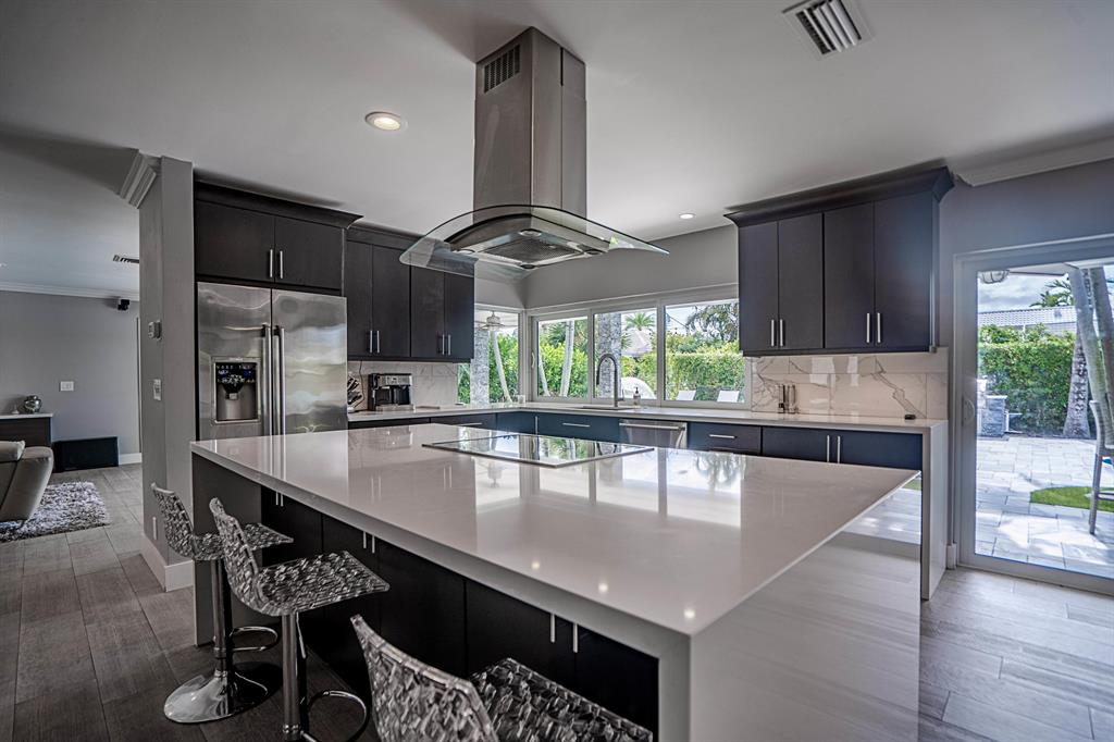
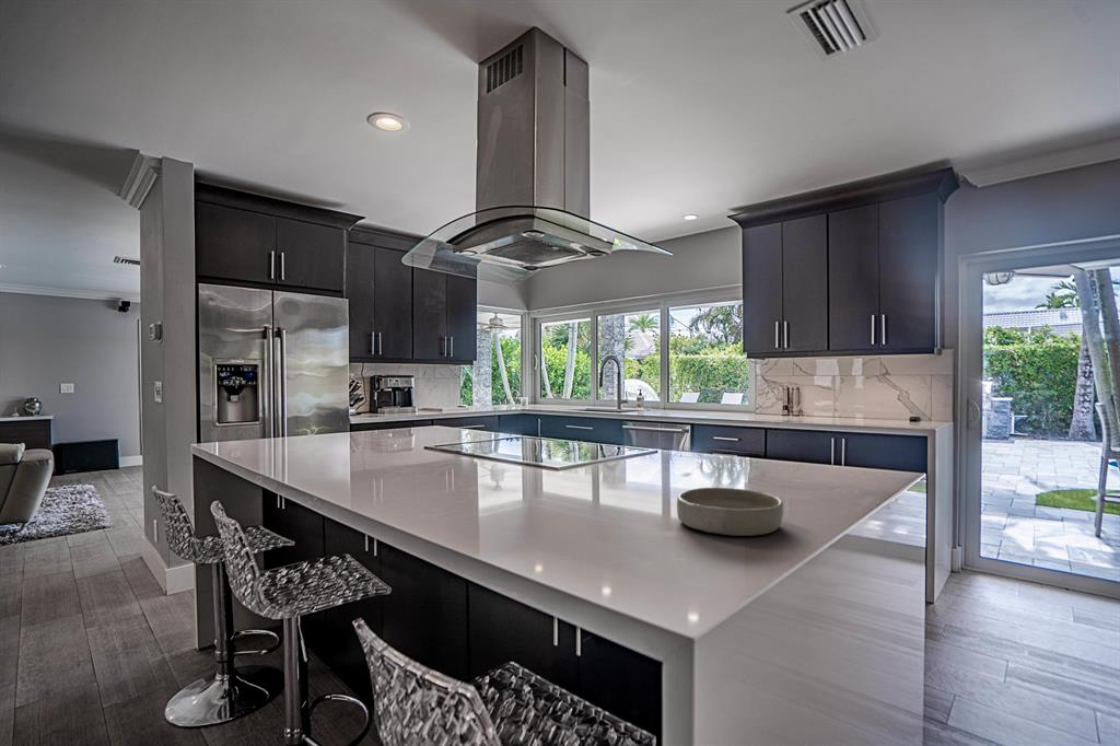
+ bowl (728, 510)
